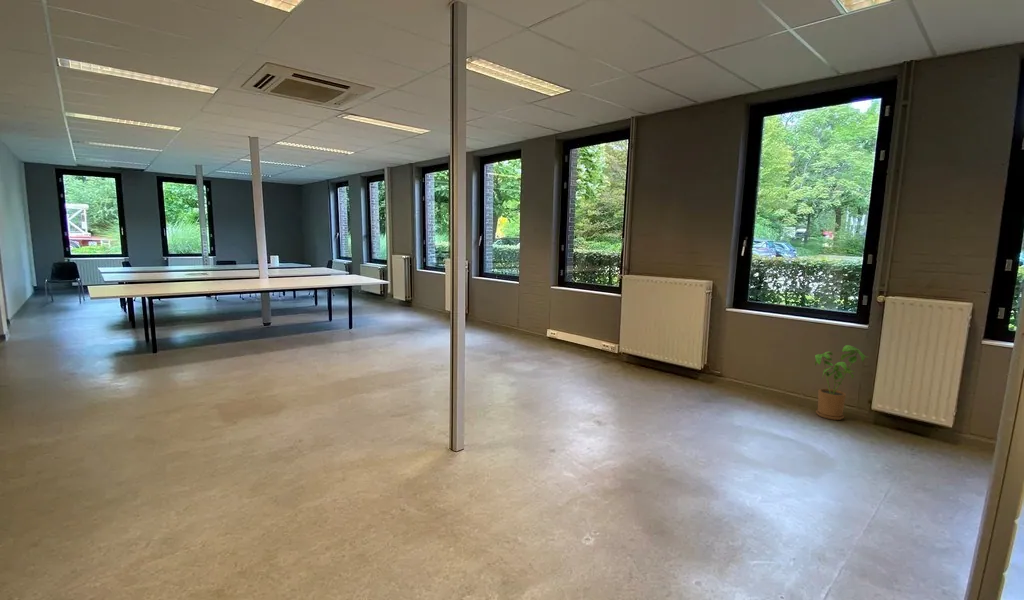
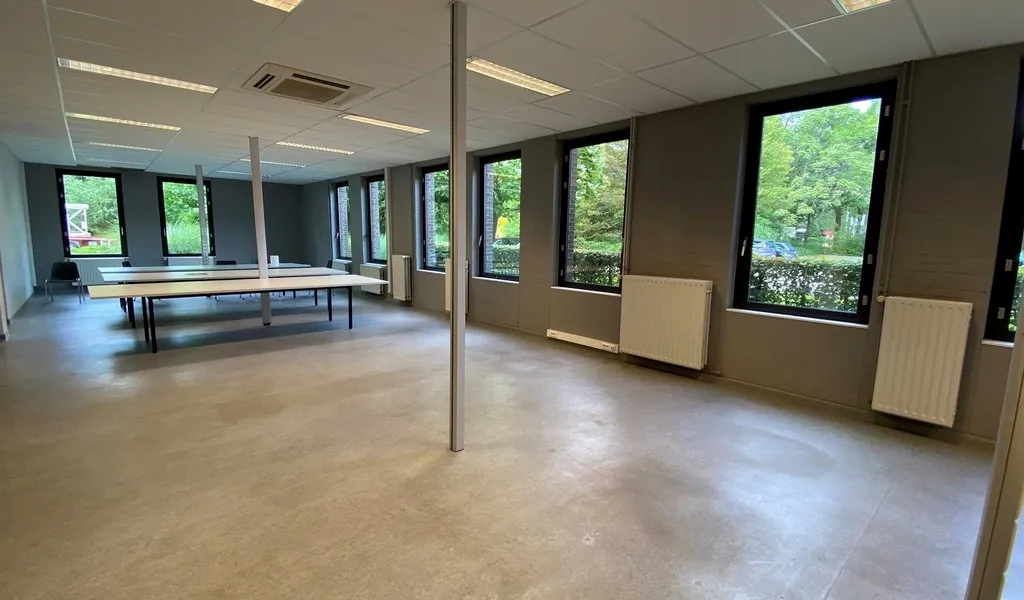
- house plant (836, 382)
